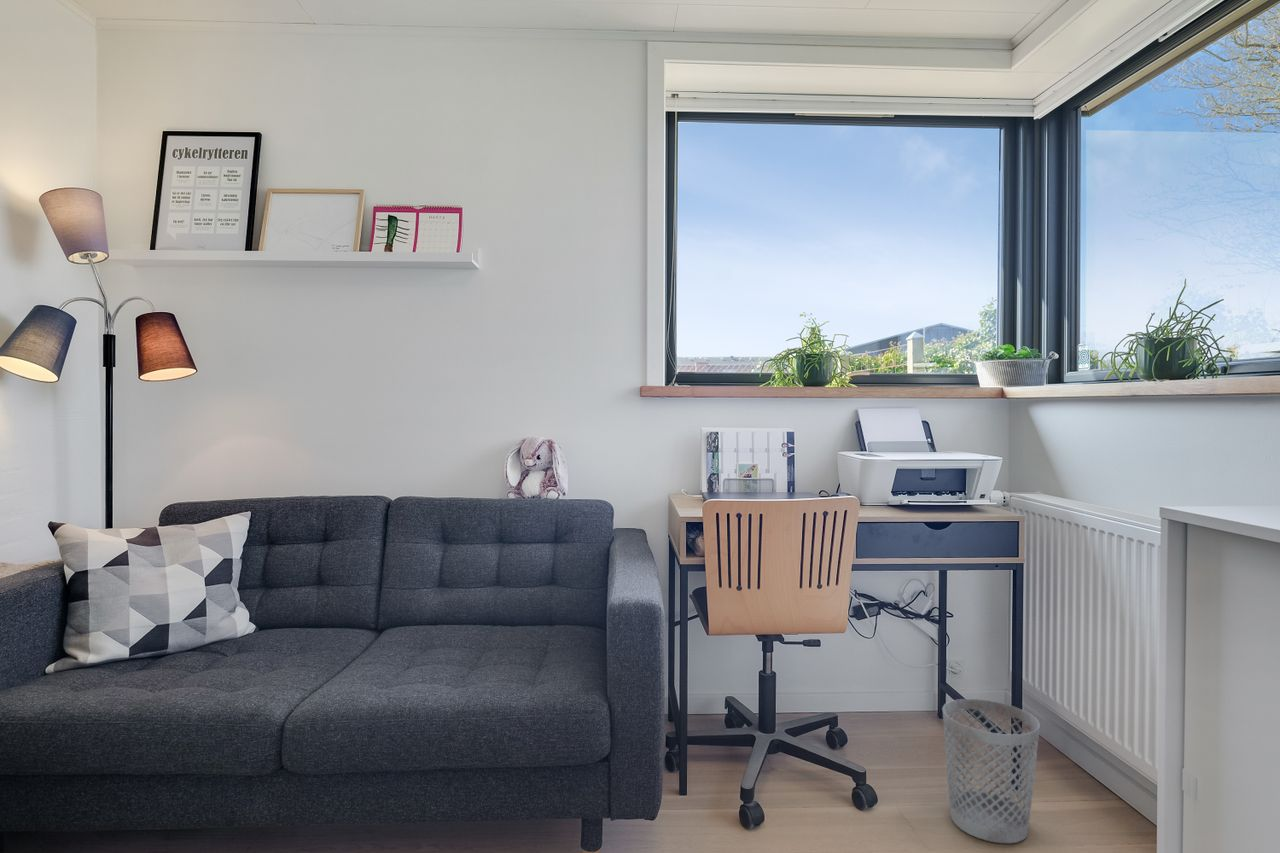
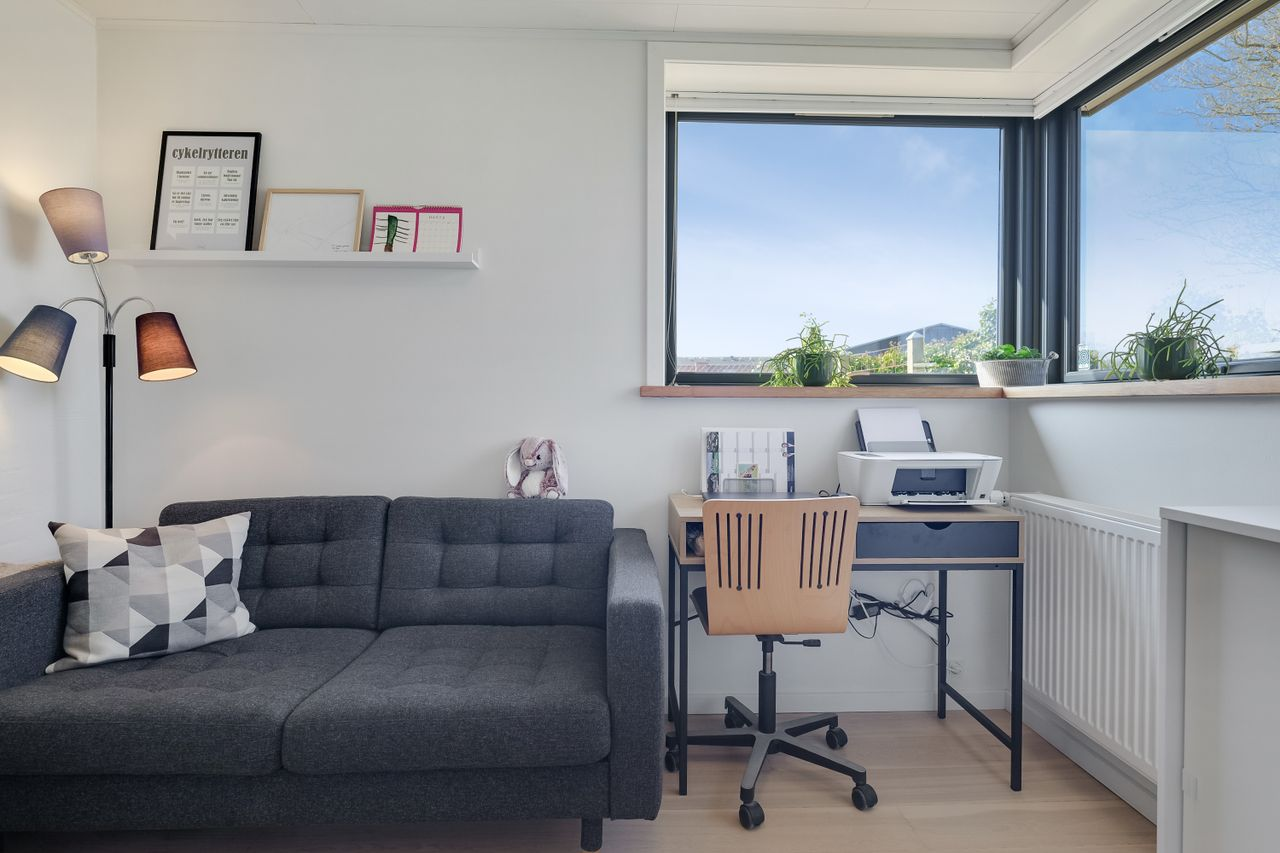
- wastebasket (989, 770)
